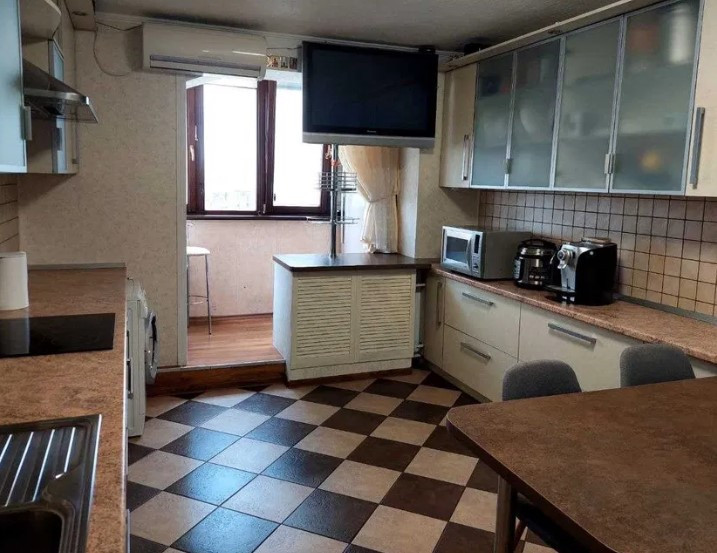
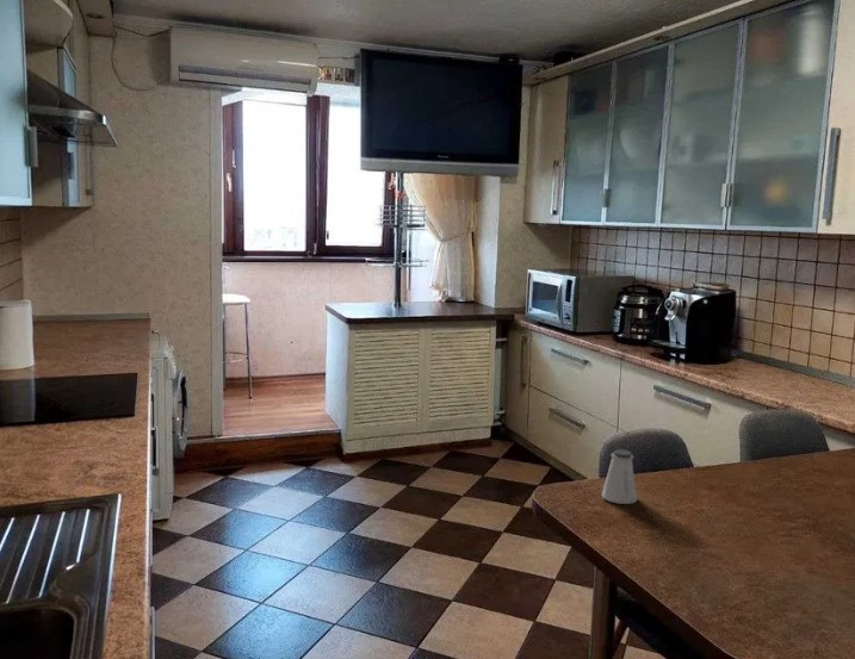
+ saltshaker (620, 474)
